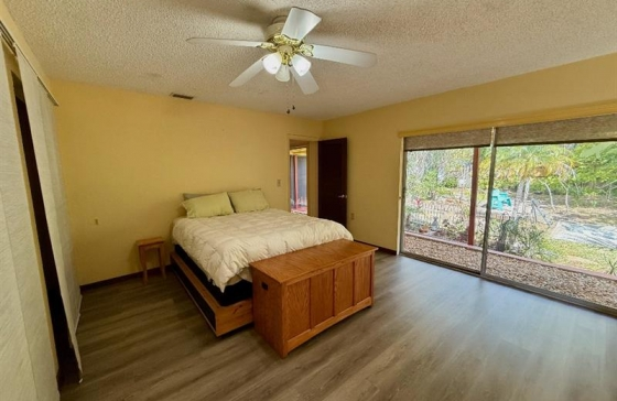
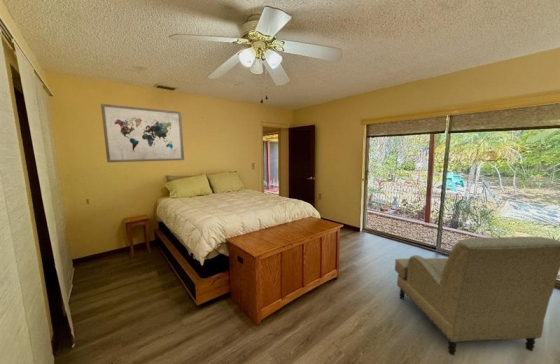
+ wall art (147, 135)
+ armchair (461, 273)
